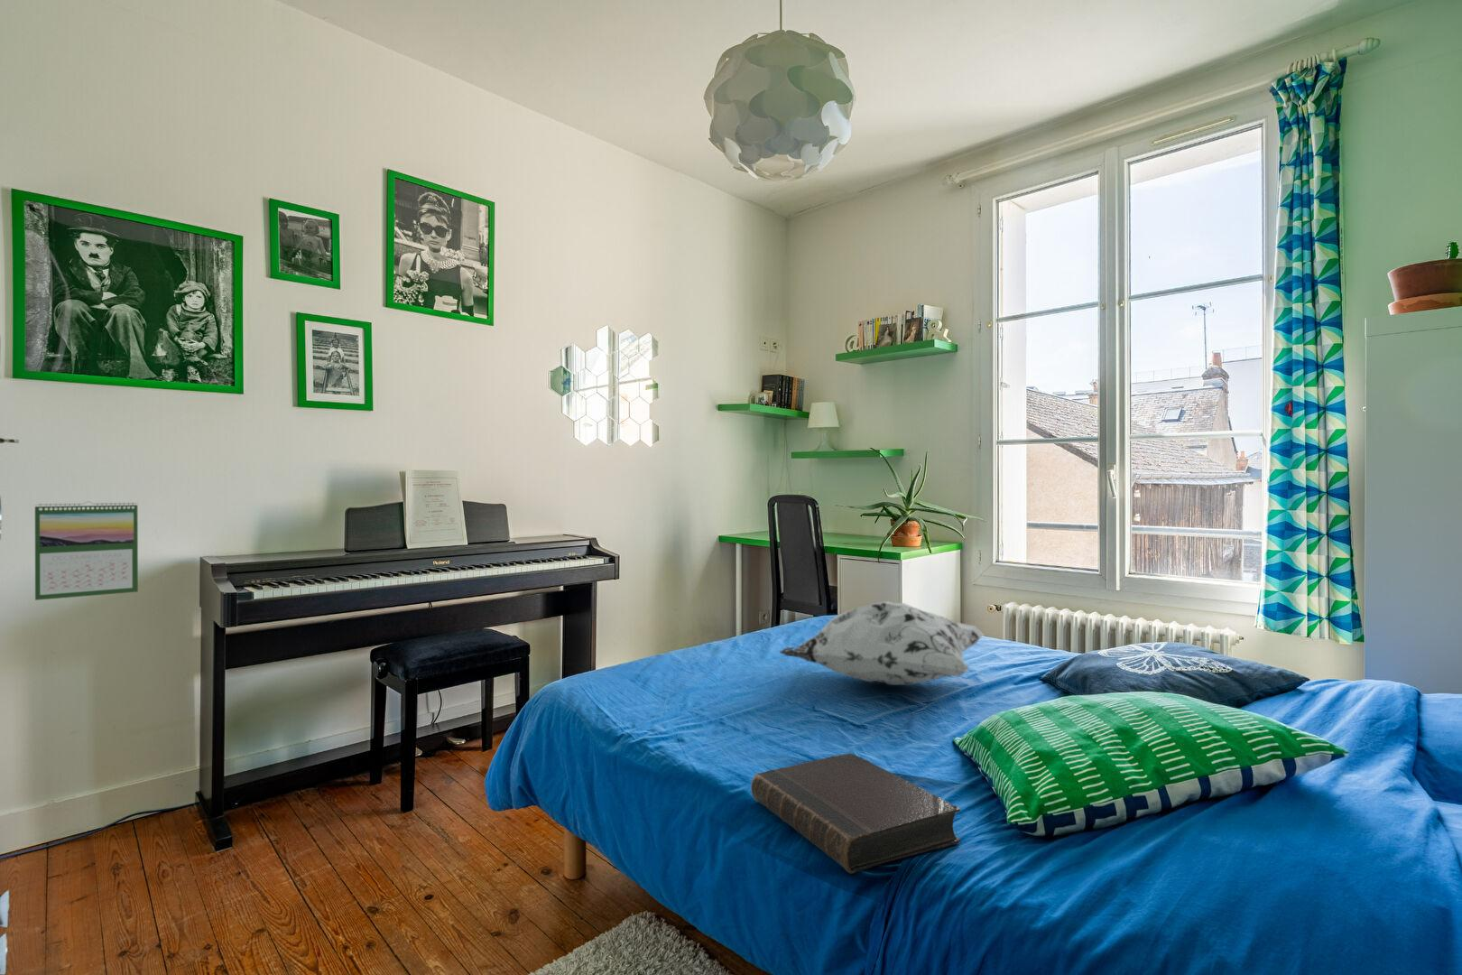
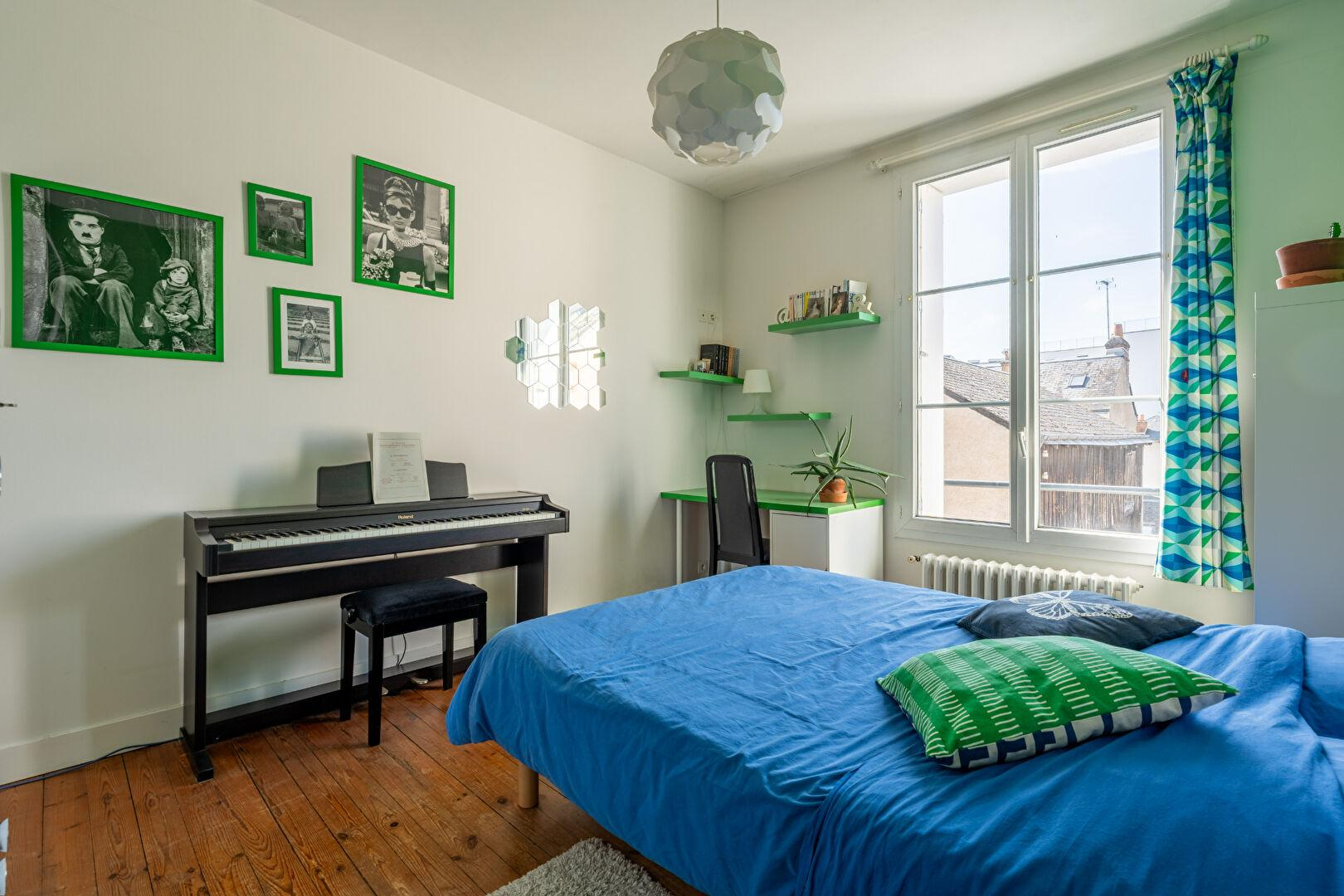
- book (850, 803)
- calendar (87, 548)
- decorative pillow (888, 643)
